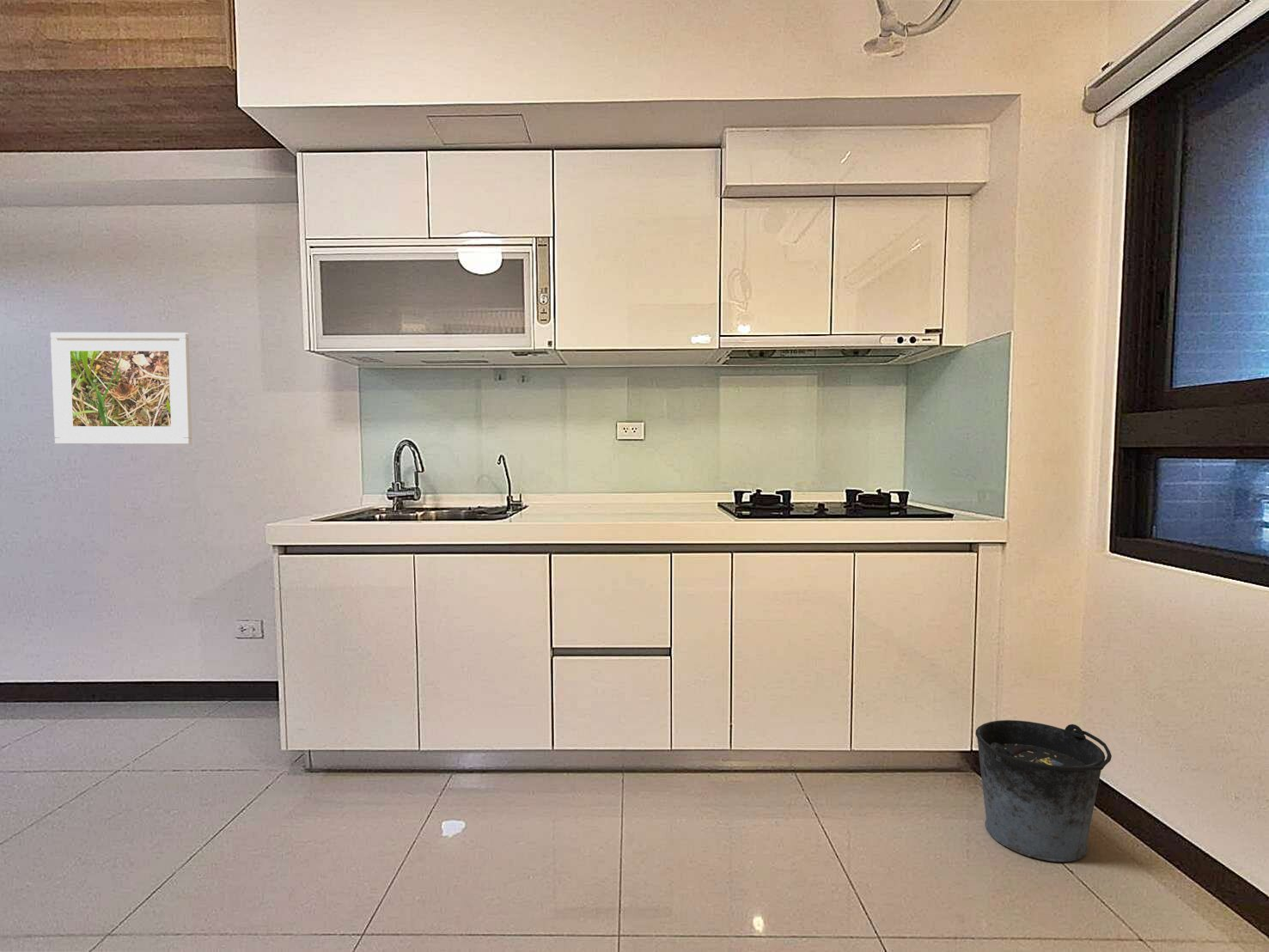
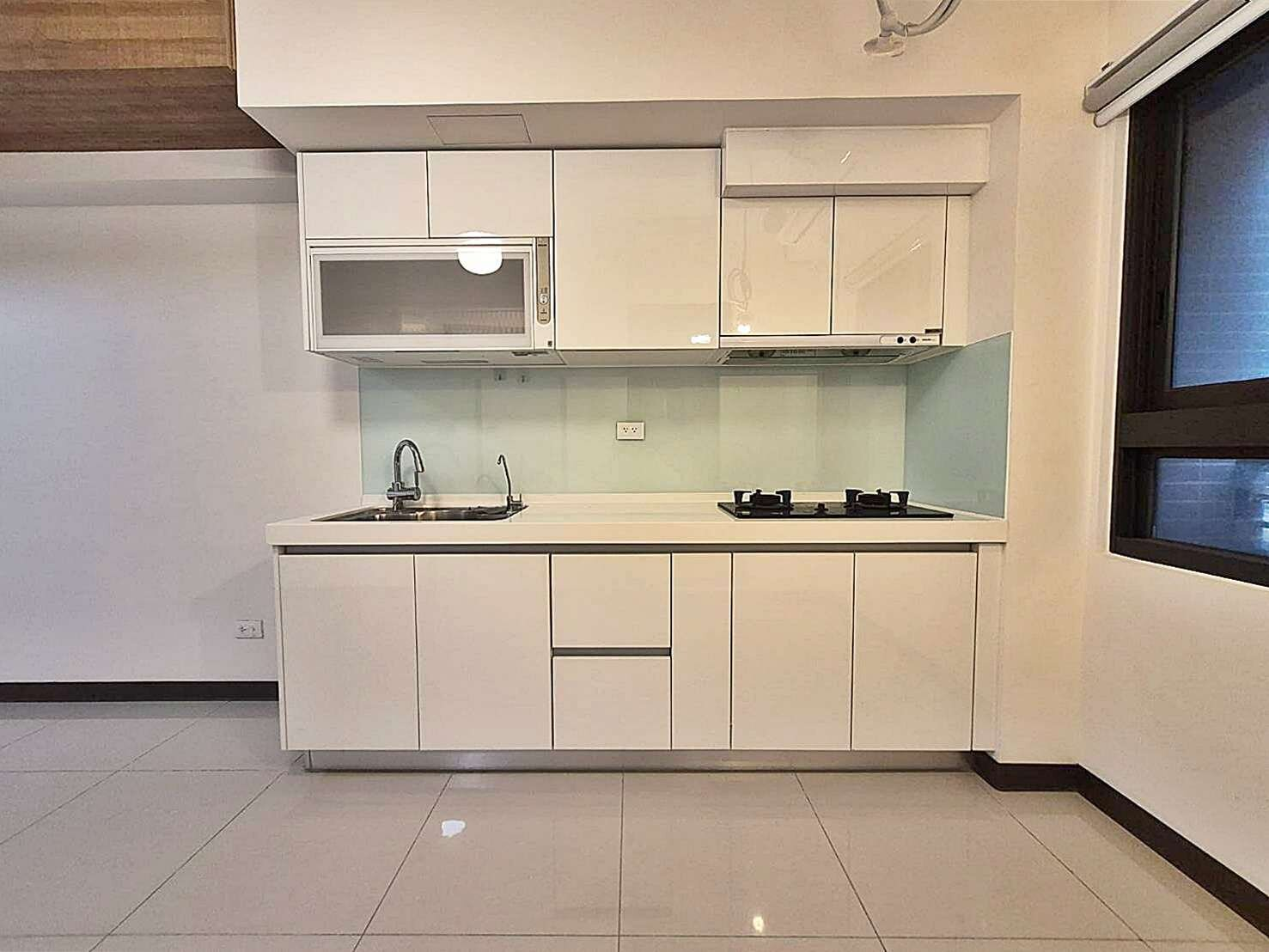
- bucket (1040, 786)
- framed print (121, 388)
